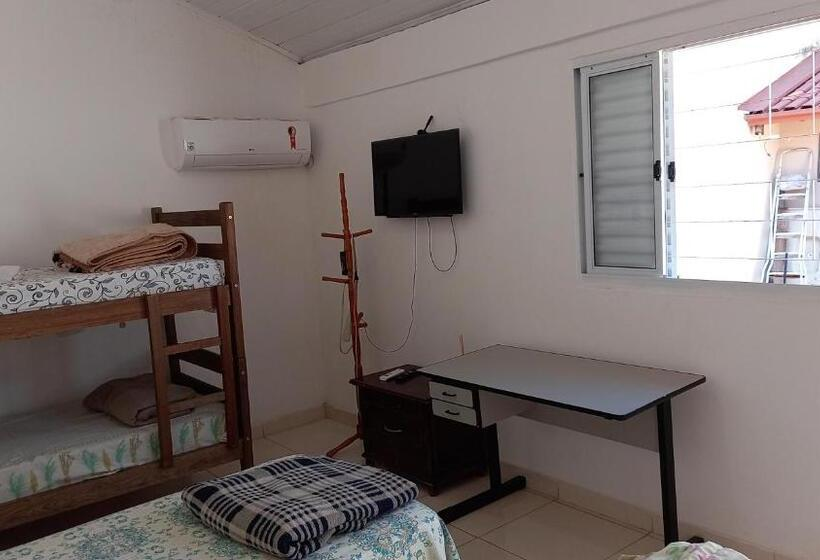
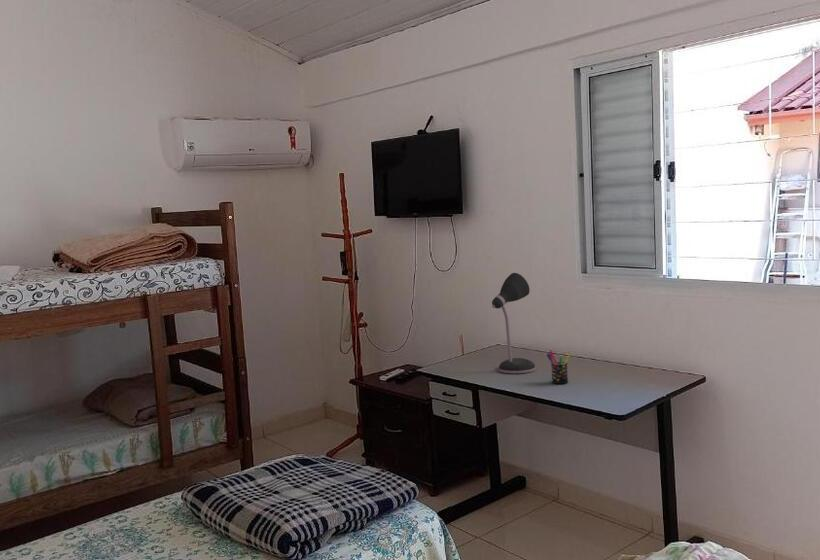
+ desk lamp (508, 321)
+ pen holder (558, 366)
